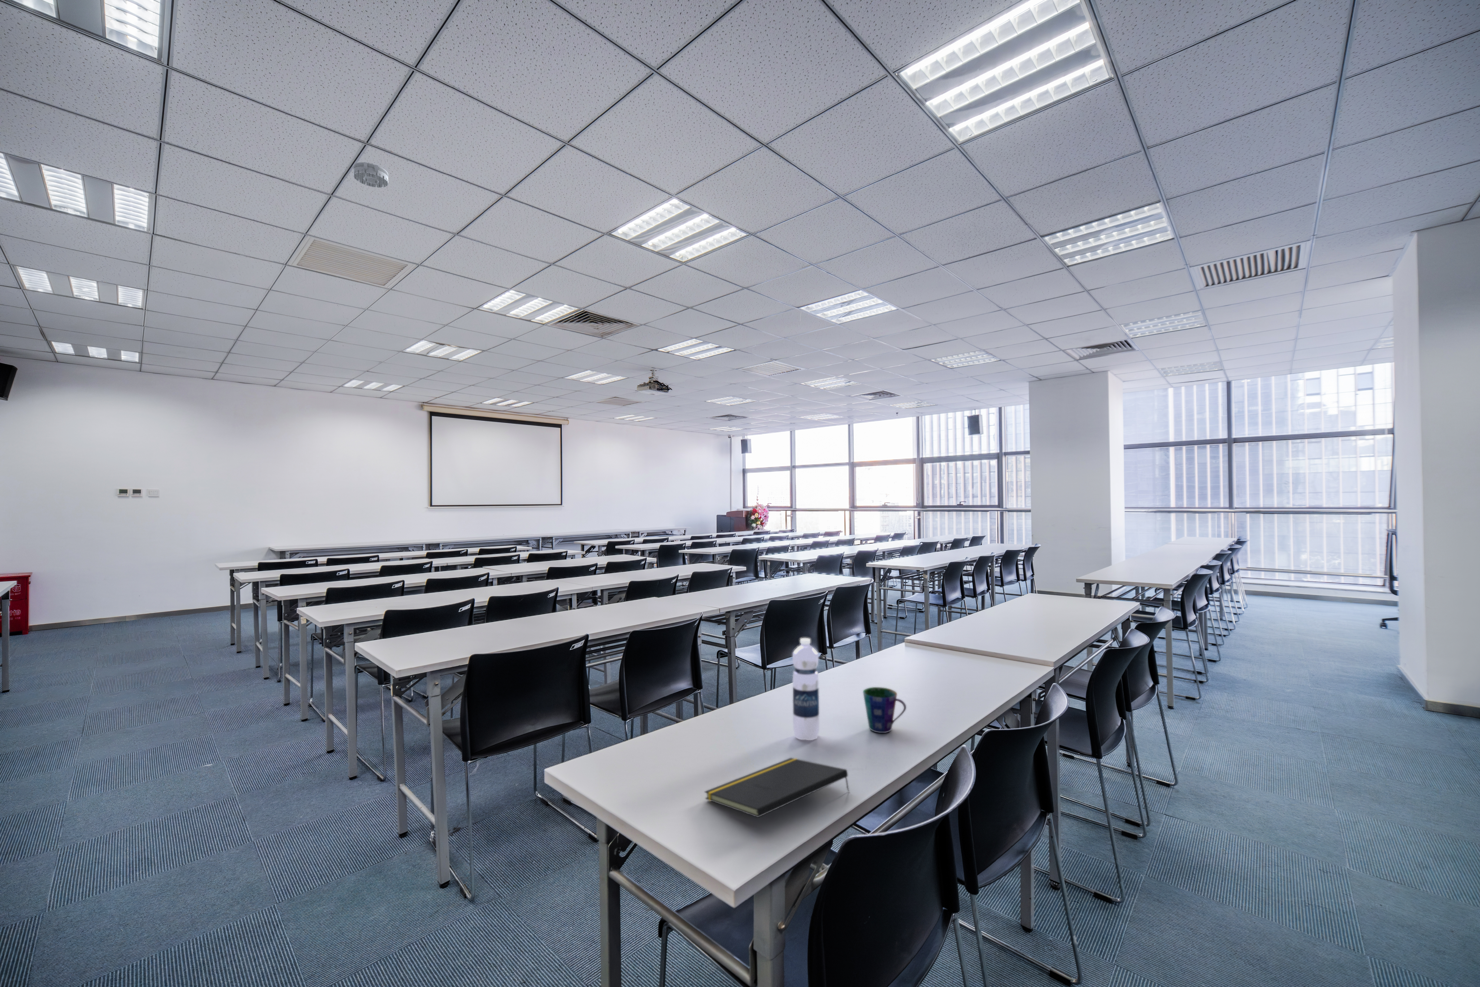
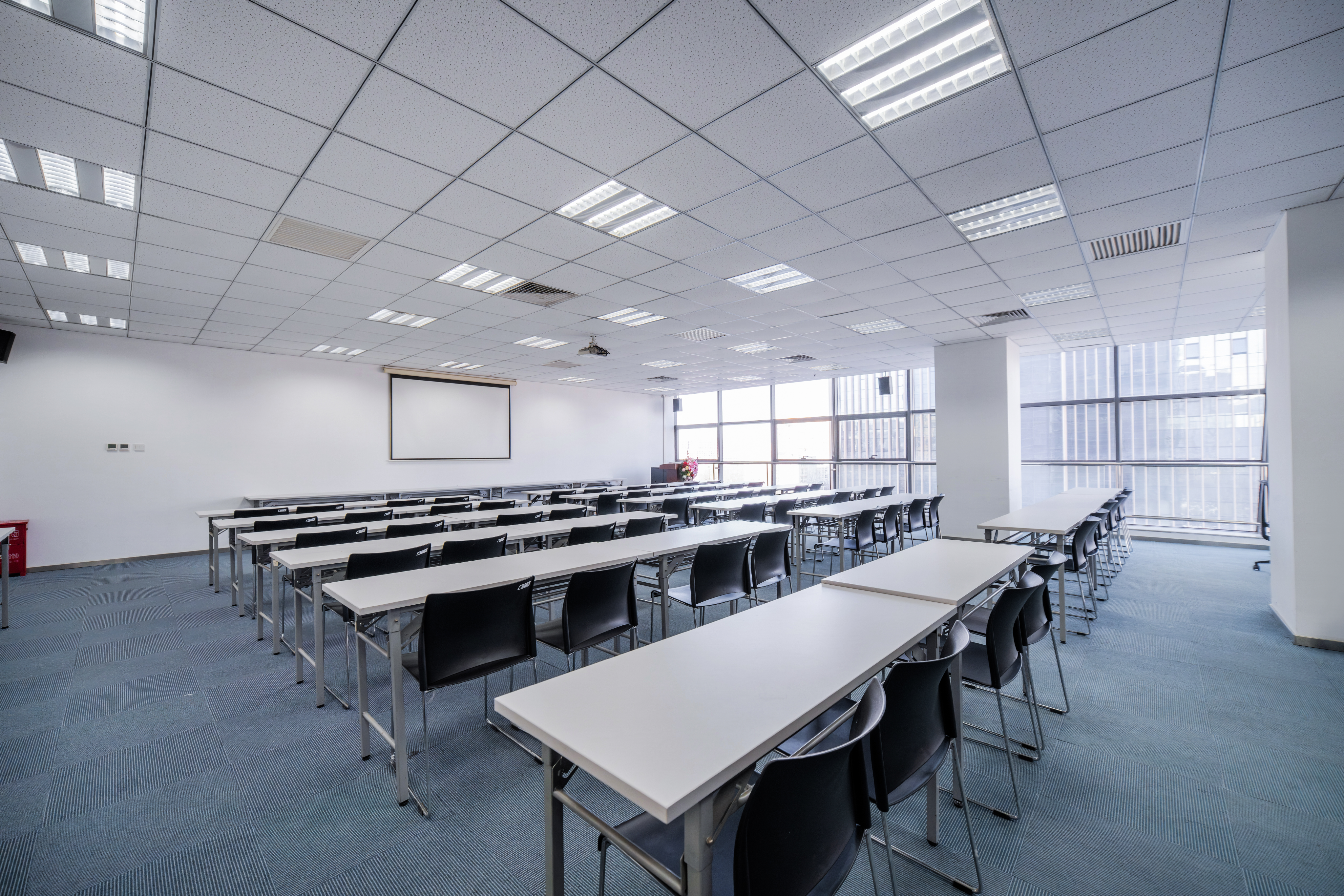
- cup (884, 712)
- notepad (776, 784)
- smoke detector (371, 174)
- water bottle (806, 687)
